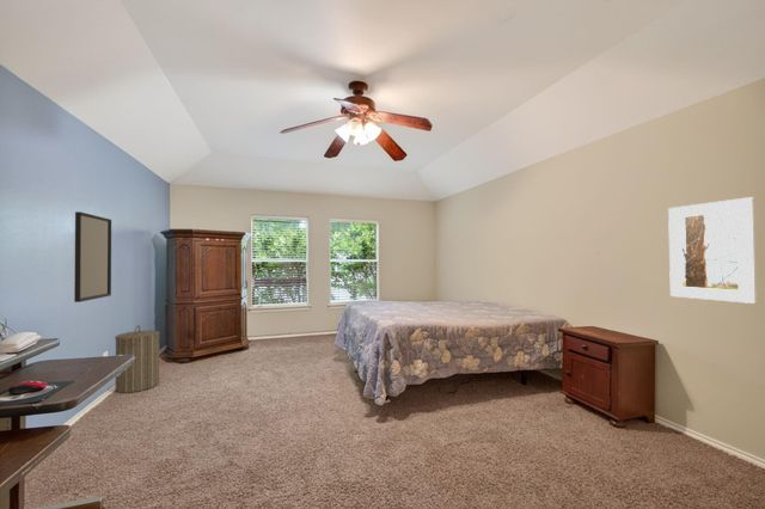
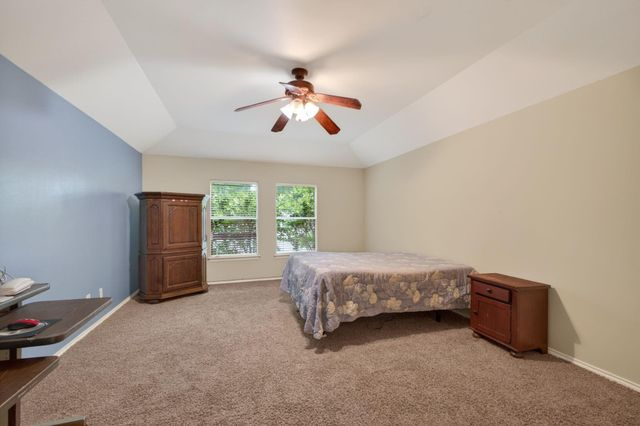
- home mirror (93, 257)
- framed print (708, 251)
- laundry hamper (137, 355)
